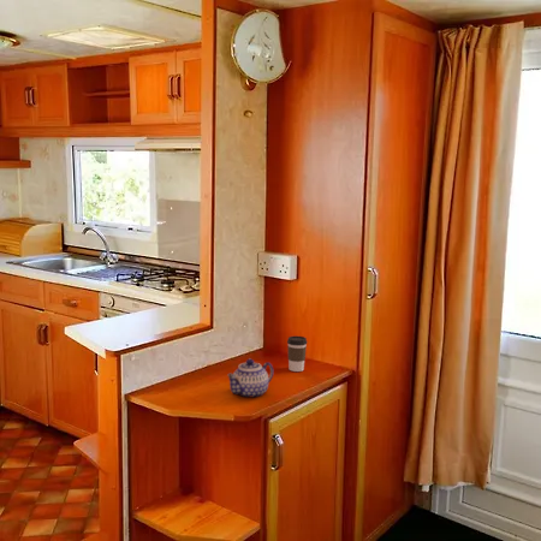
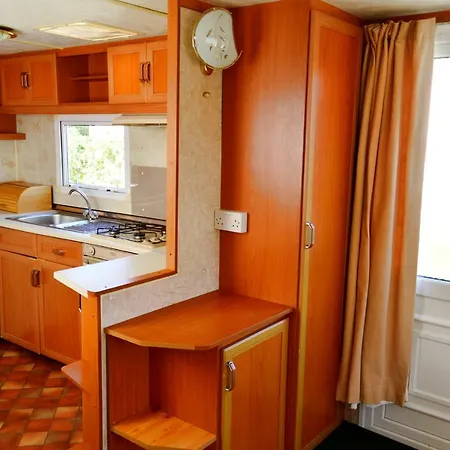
- coffee cup (296, 353)
- teapot (250, 375)
